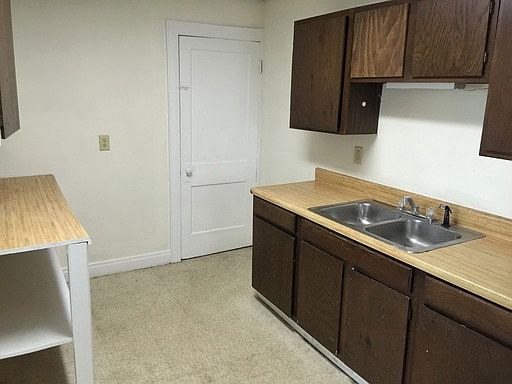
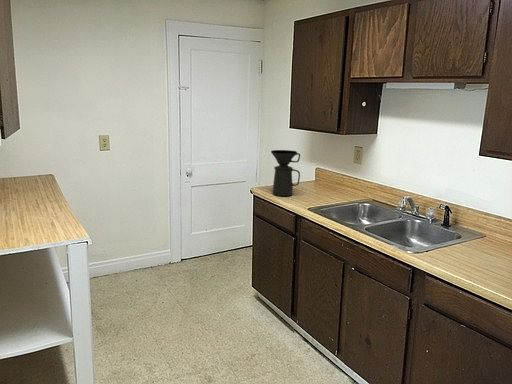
+ coffee maker (283, 173)
